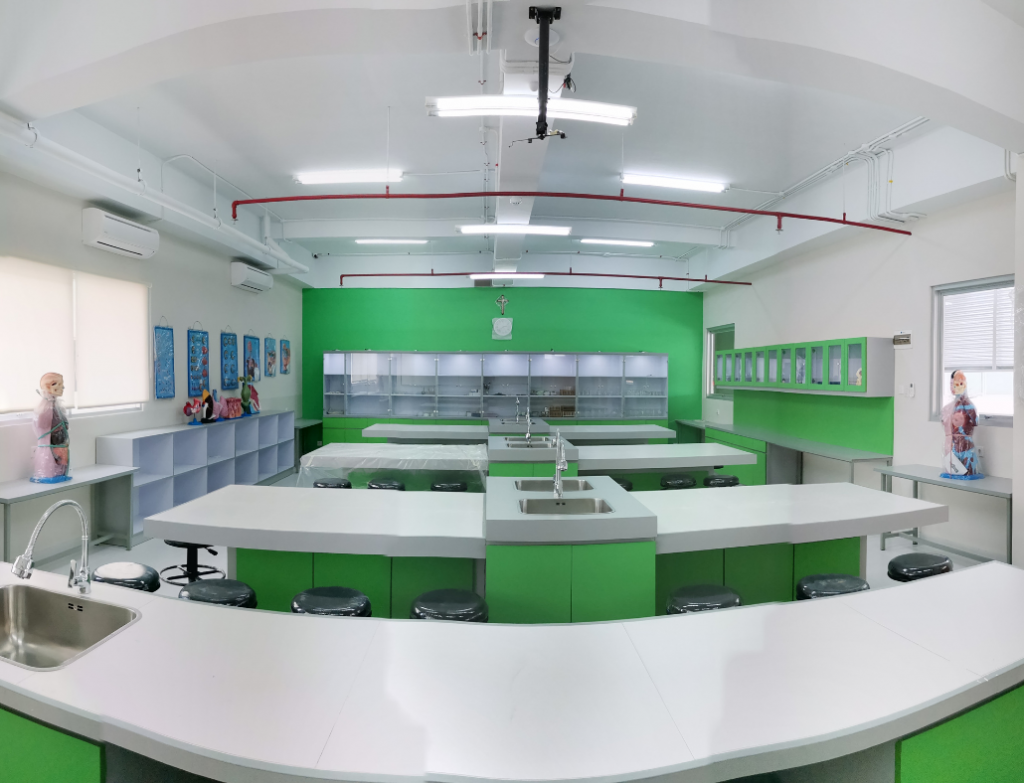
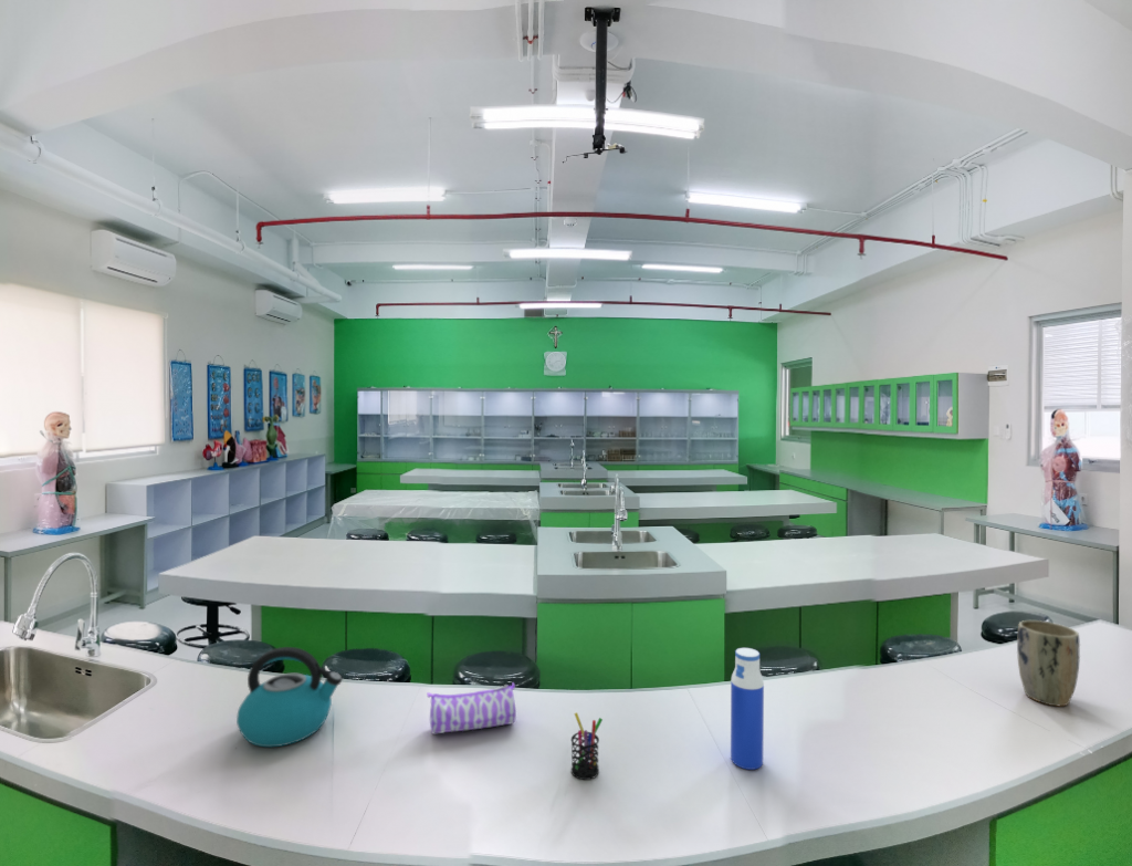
+ pencil case (473, 708)
+ plant pot (1047, 662)
+ kettle (291, 688)
+ pen holder (588, 742)
+ water bottle (746, 706)
